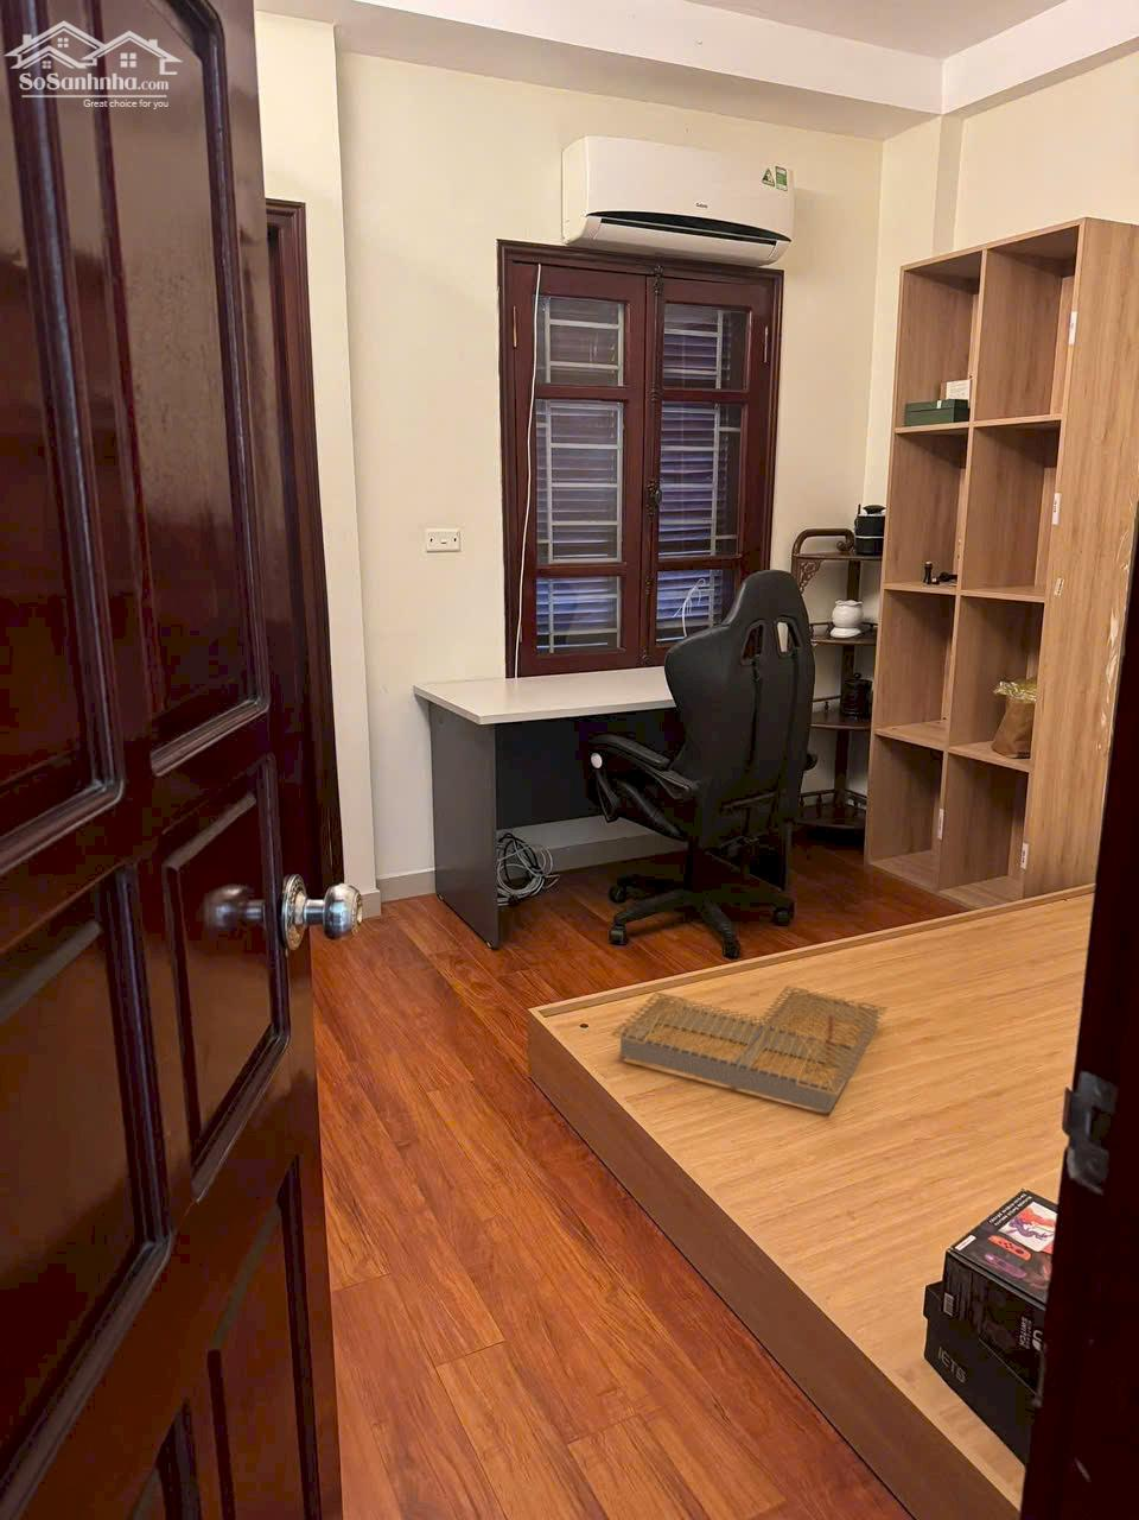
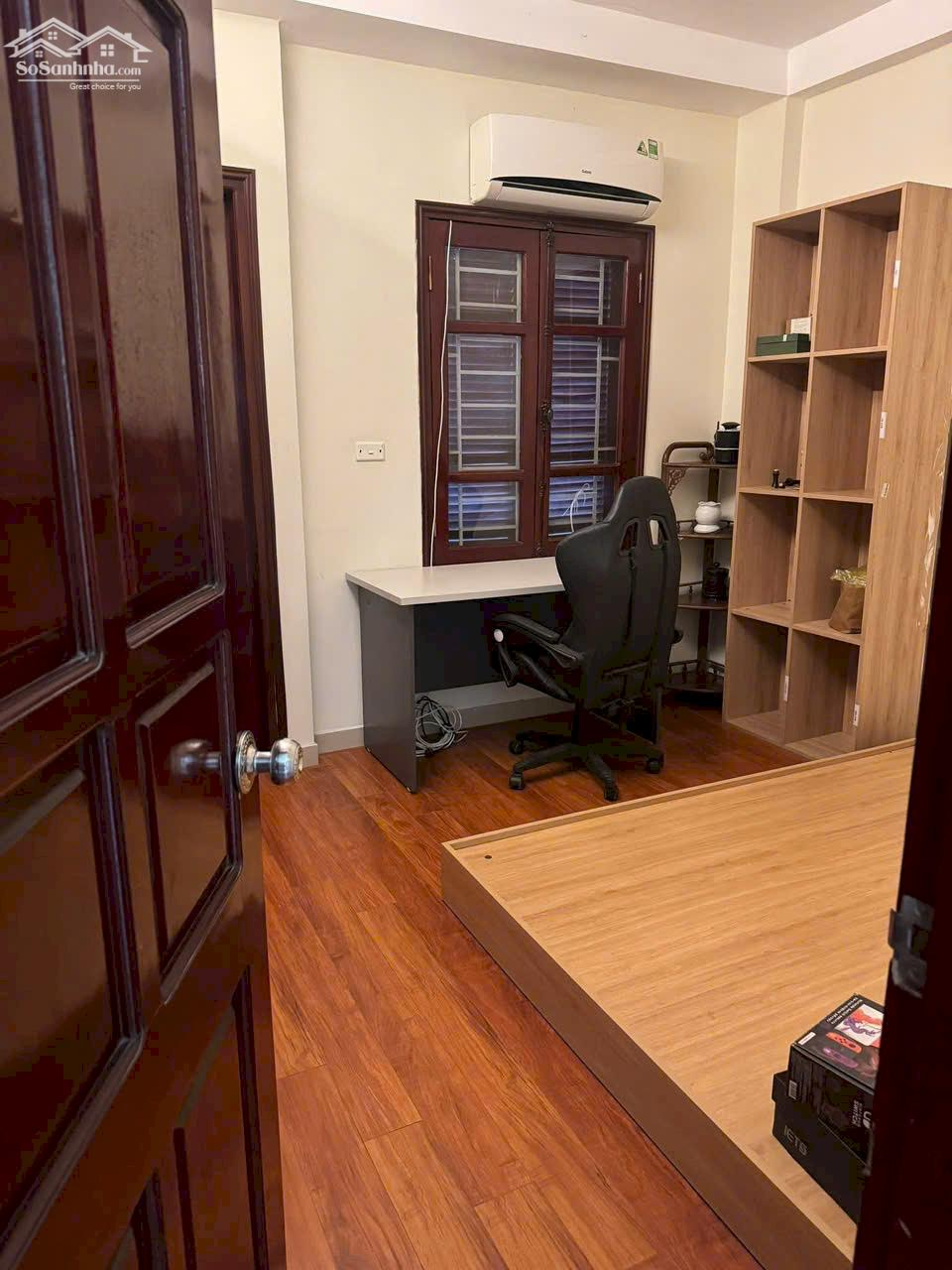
- architectural model (753, 1019)
